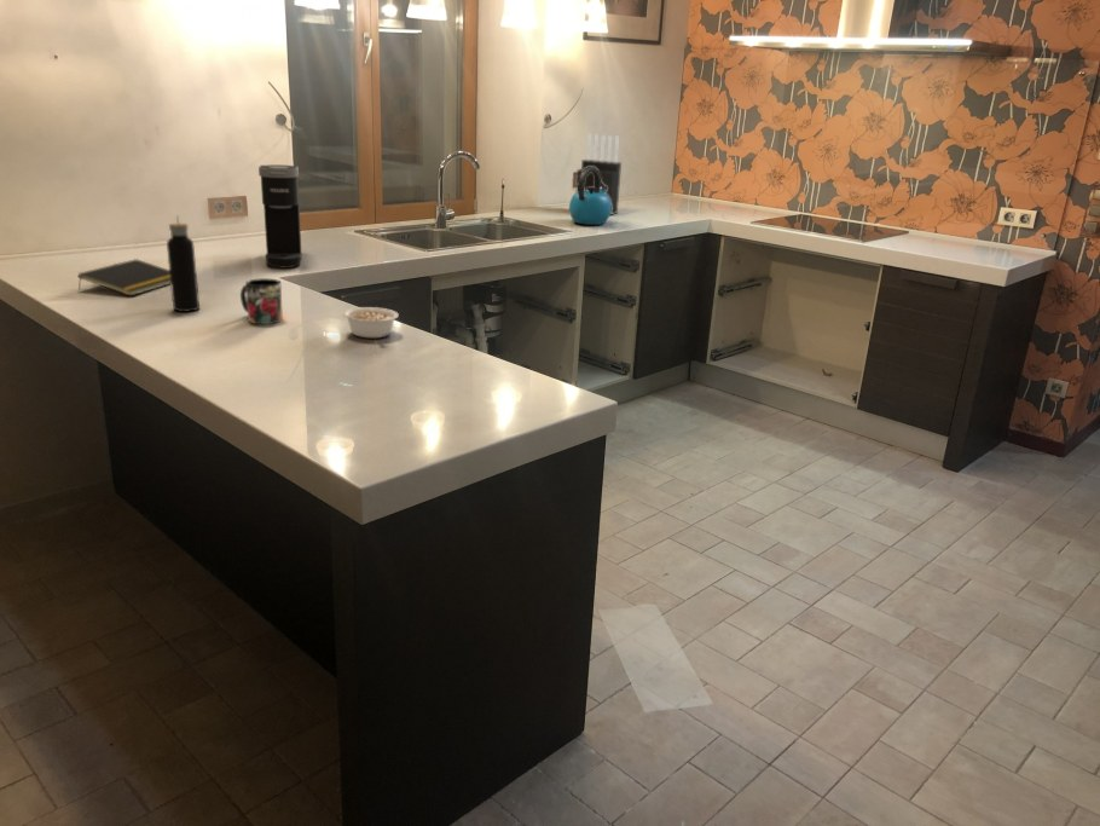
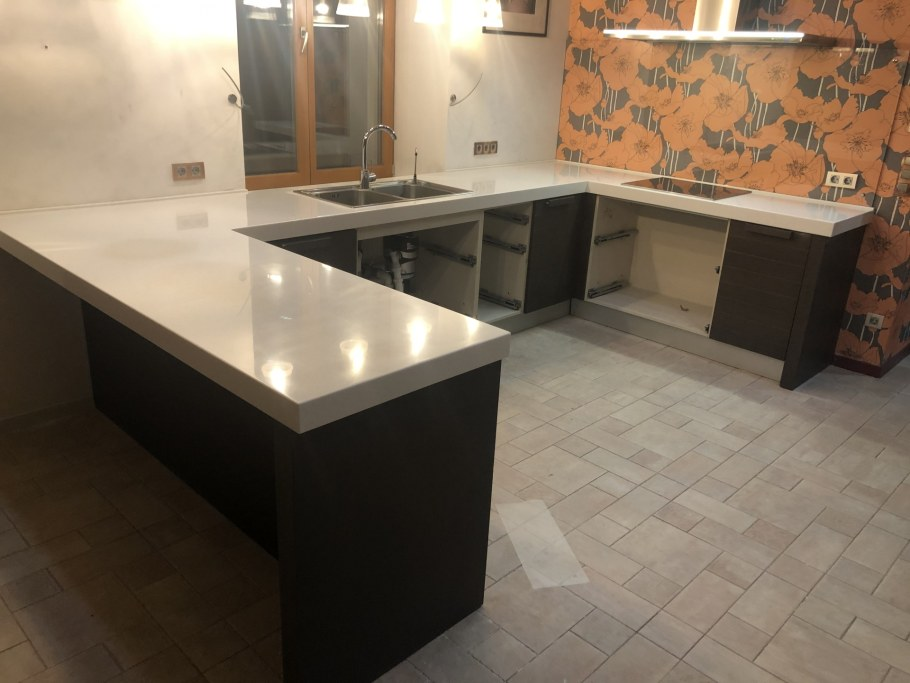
- water bottle (181, 262)
- kettle (592, 195)
- coffee maker (282, 213)
- notepad (133, 276)
- knife block (600, 174)
- legume (372, 322)
- mug (259, 300)
